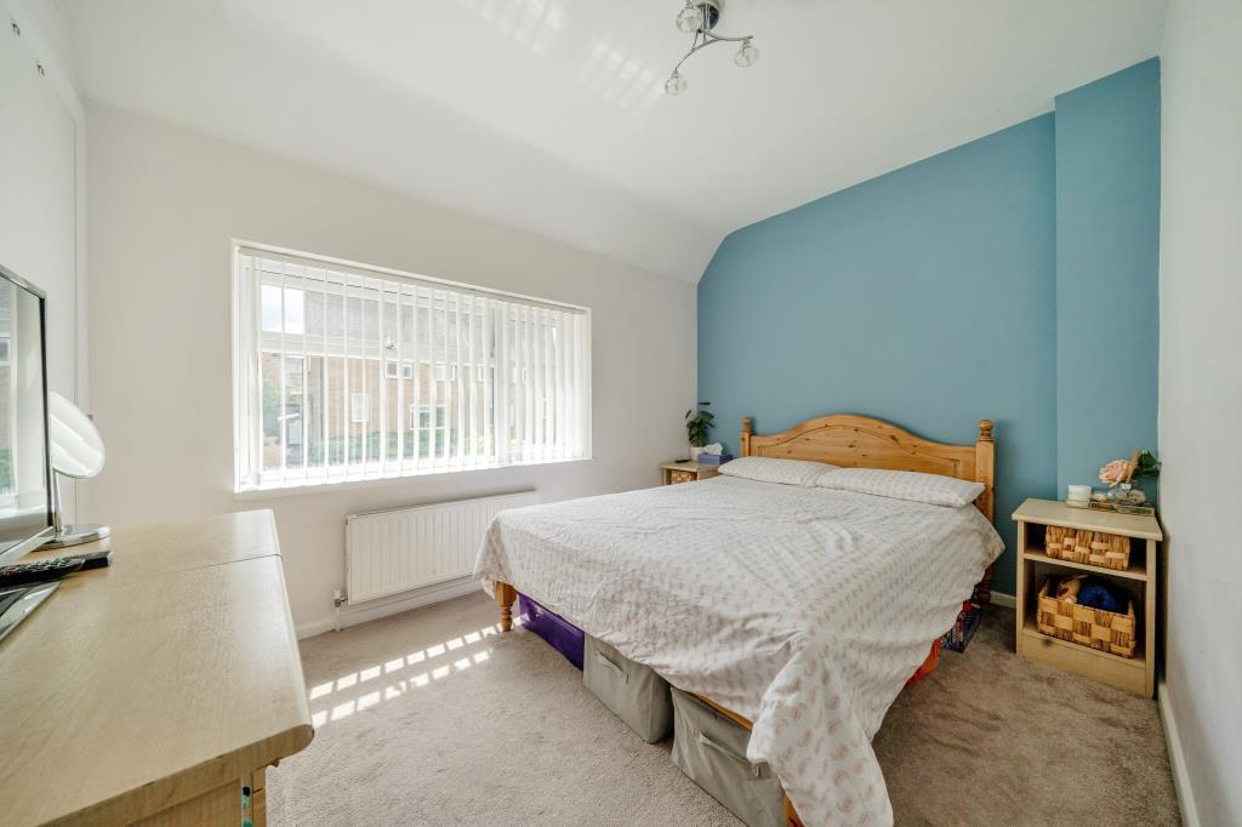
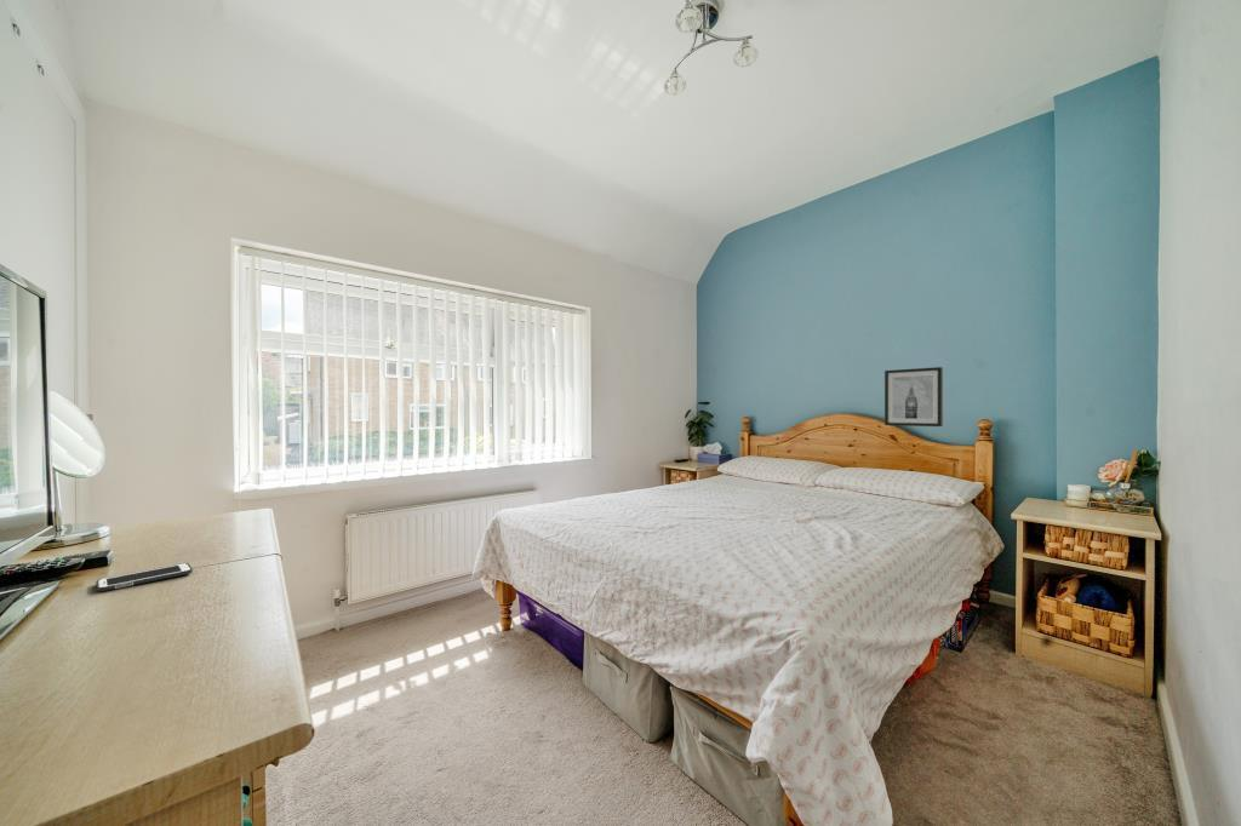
+ wall art (913, 397)
+ cell phone (145, 575)
